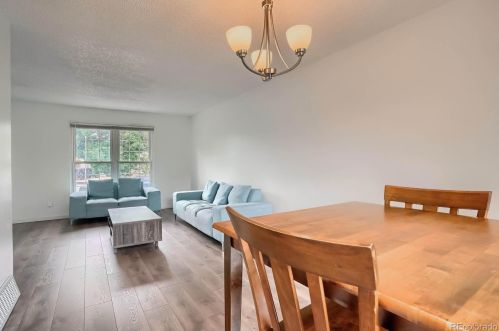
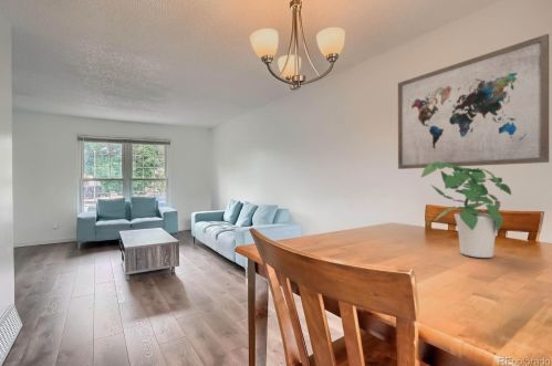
+ wall art (458, 114)
+ potted plant (466, 207)
